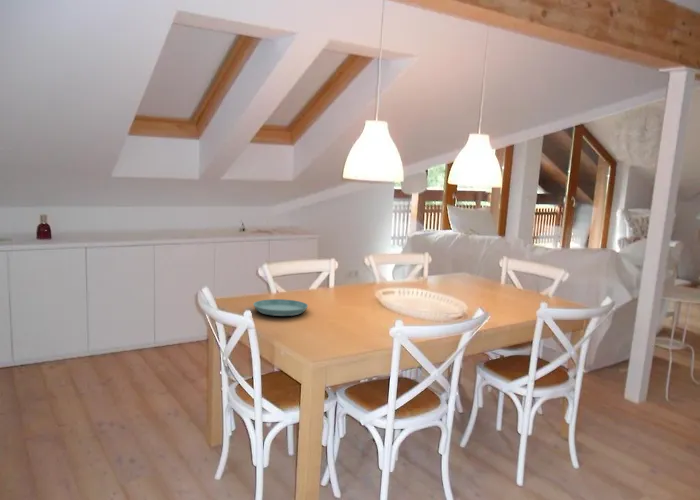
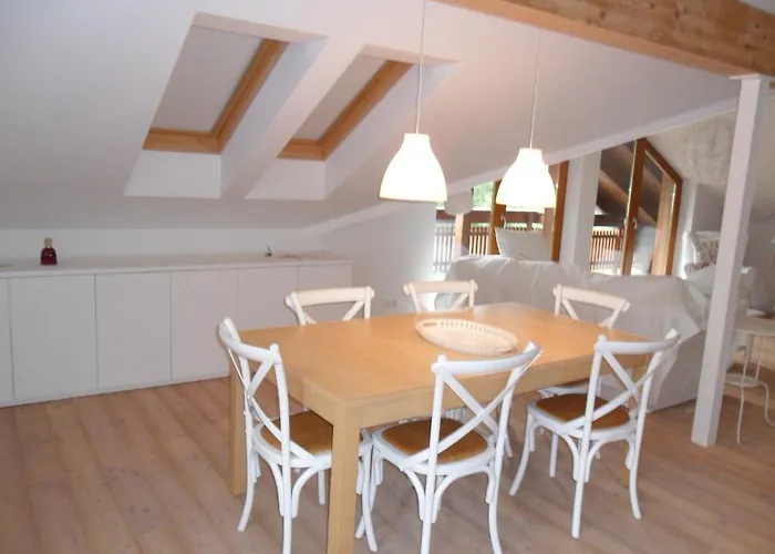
- saucer (280, 307)
